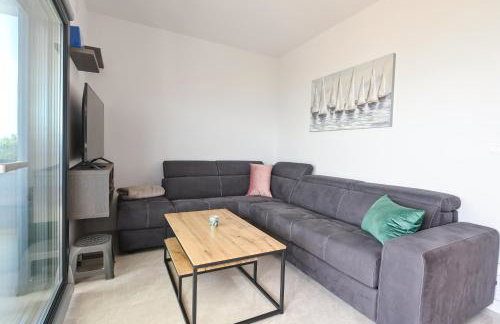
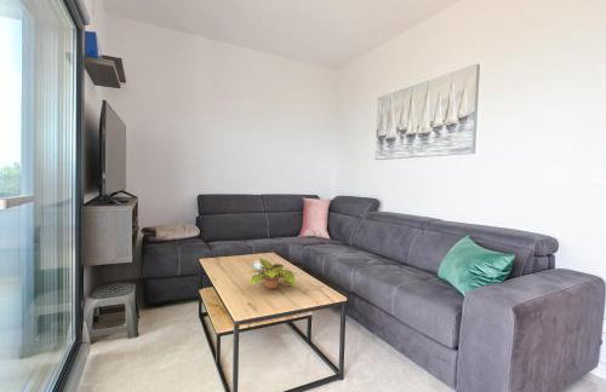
+ plant (274, 273)
